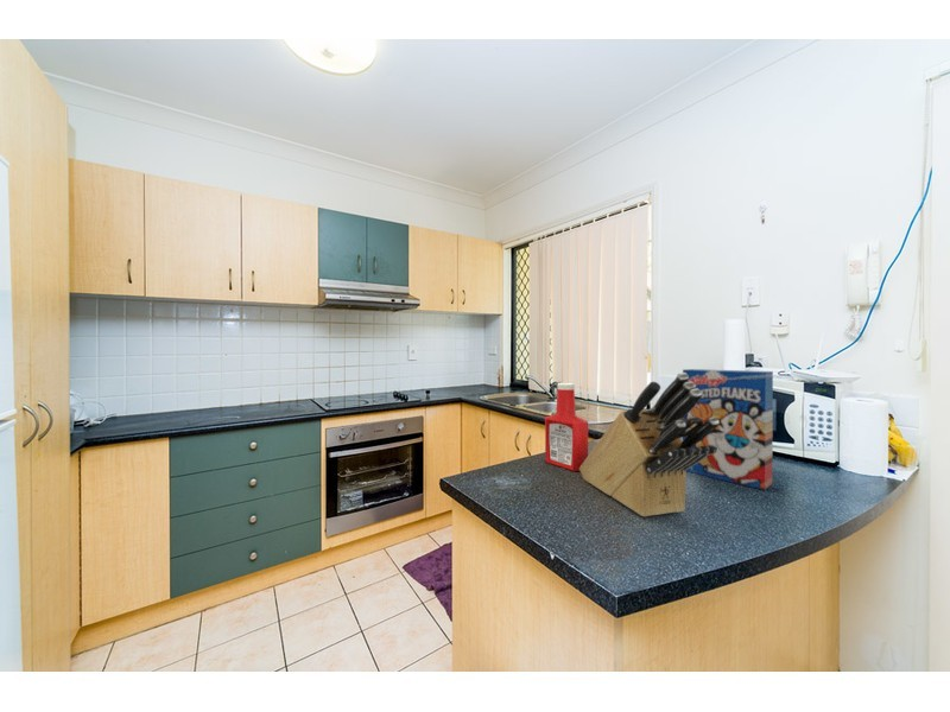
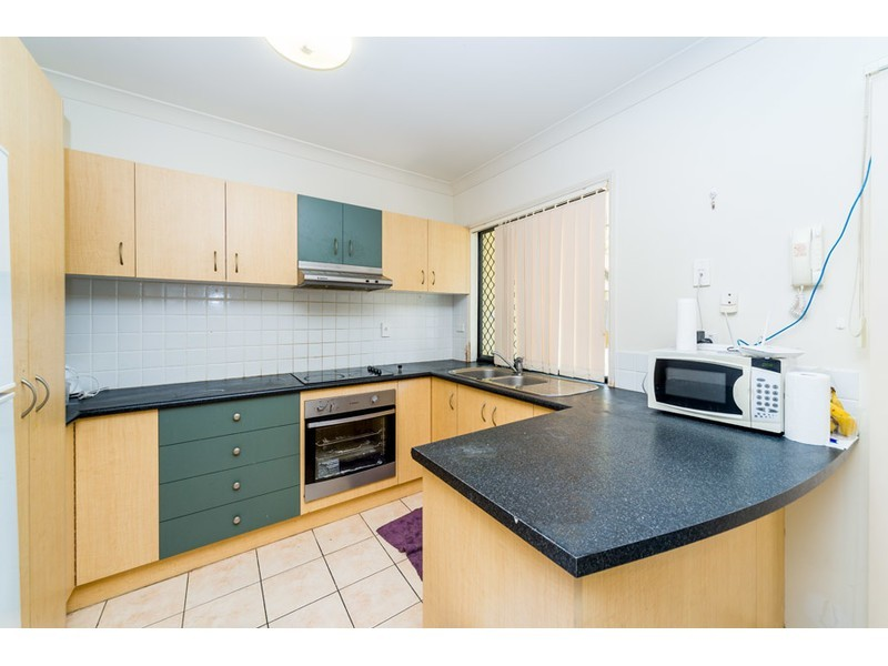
- cereal box (724, 424)
- soap bottle (565, 424)
- knife block (638, 436)
